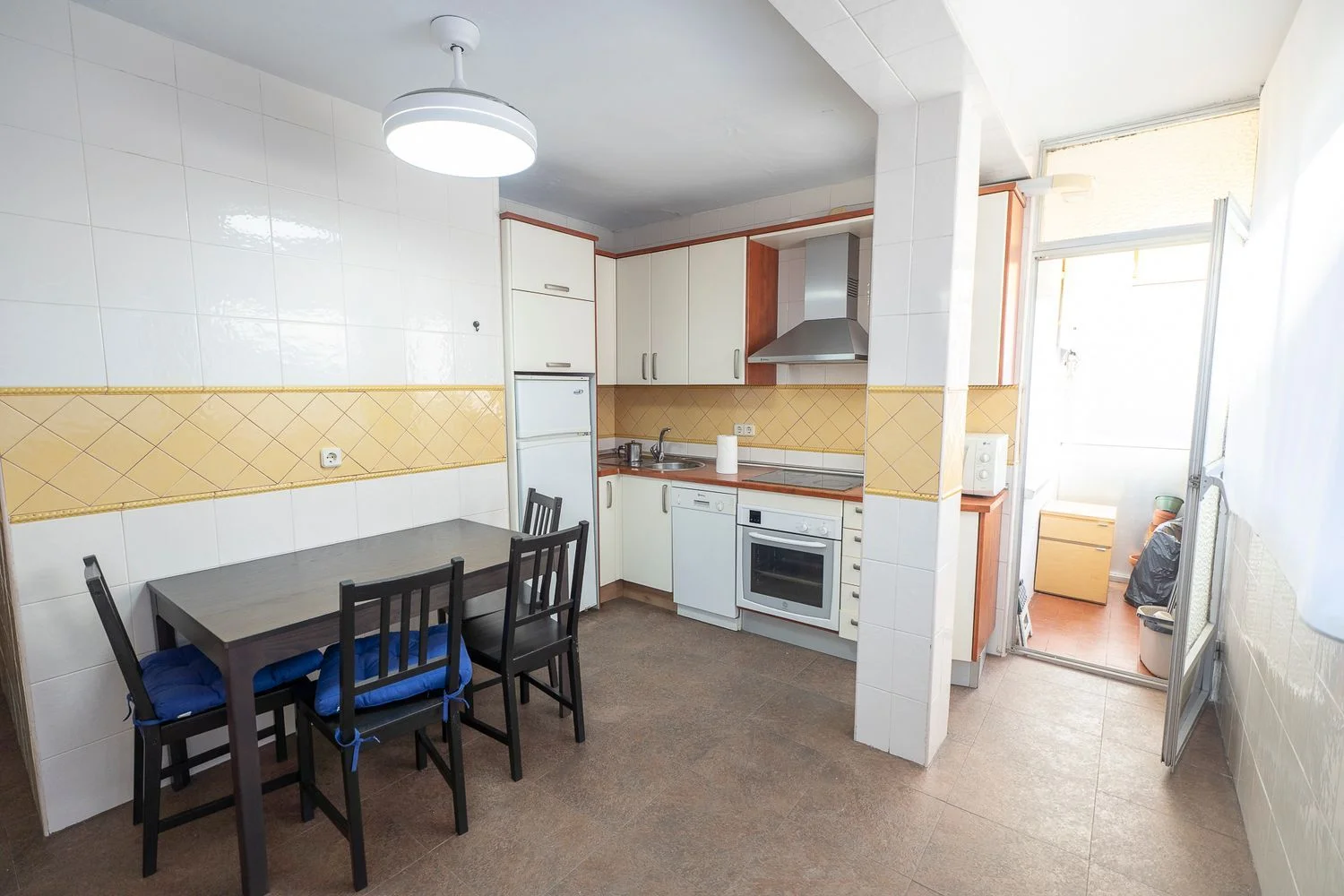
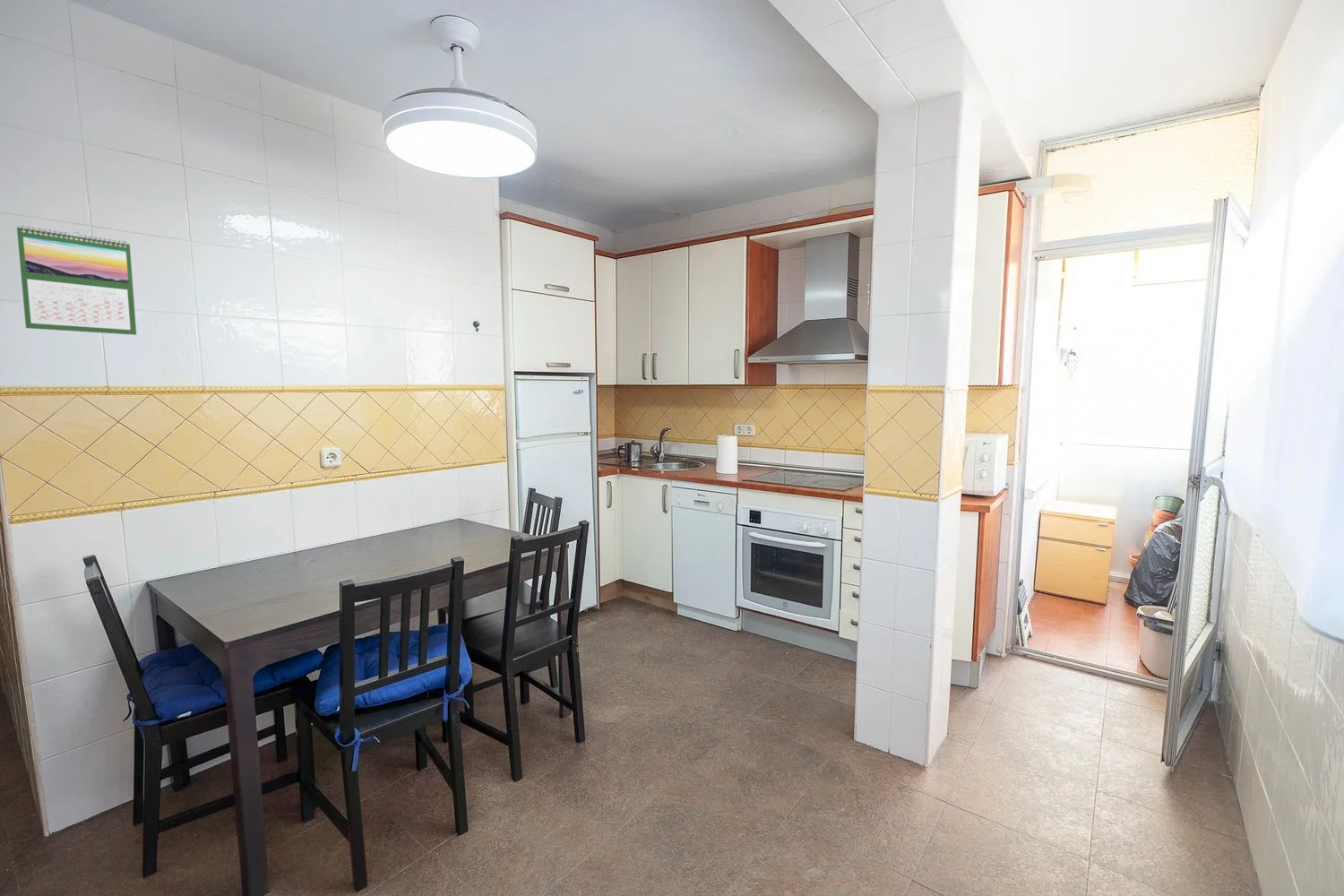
+ calendar (80, 281)
